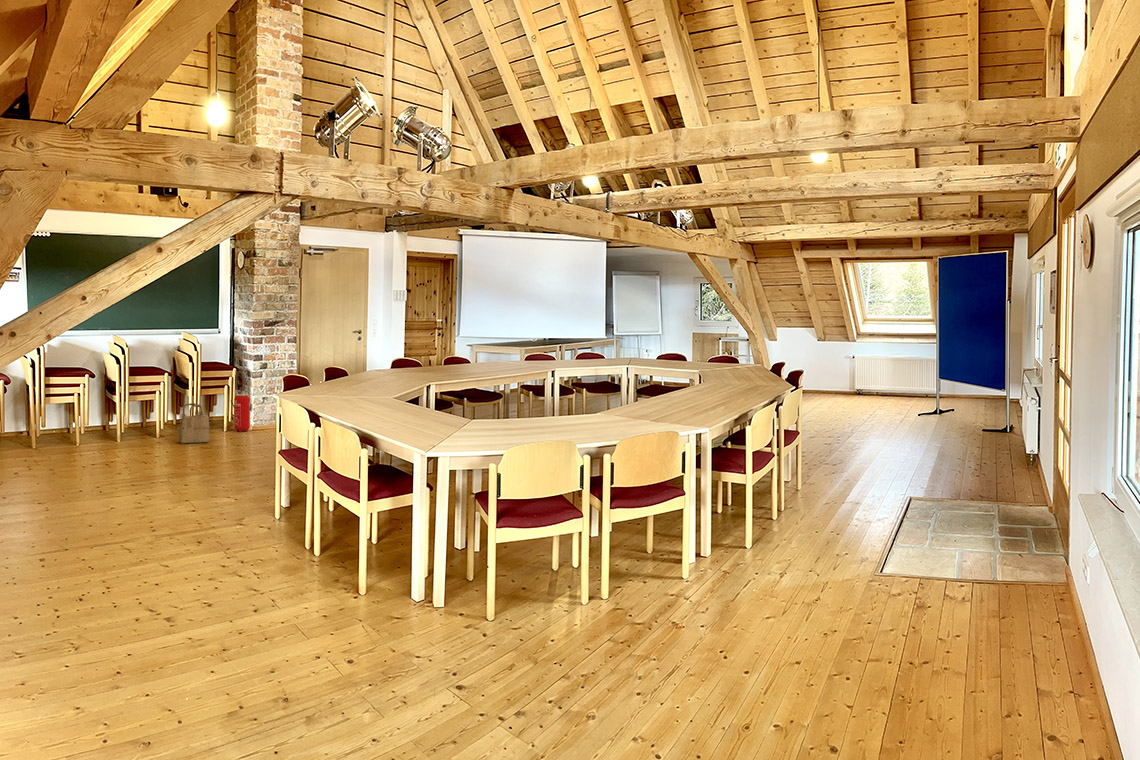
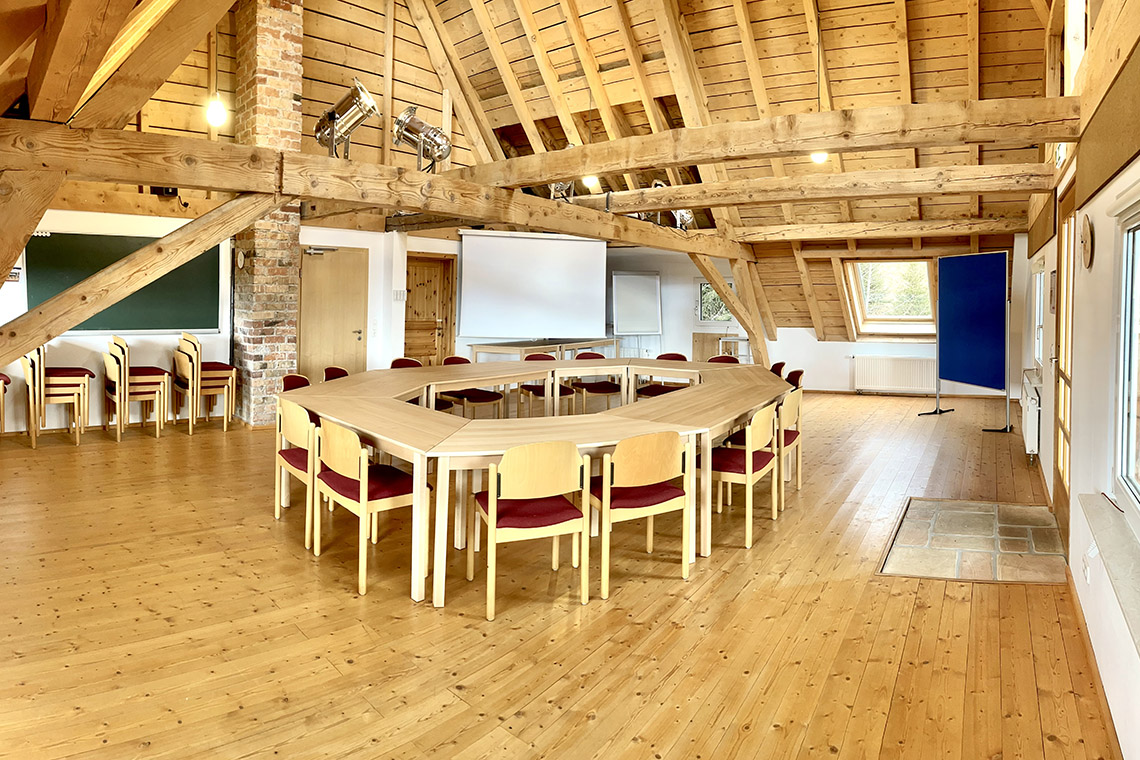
- fire extinguisher (241, 400)
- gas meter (193, 422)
